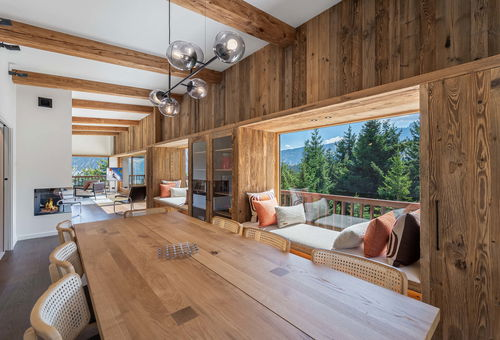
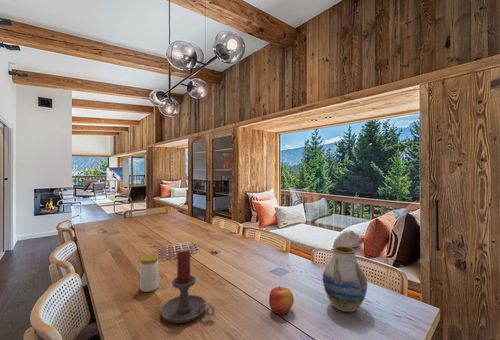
+ candle holder (189, 281)
+ apple (281, 298)
+ vase (344, 278)
+ jar (149, 272)
